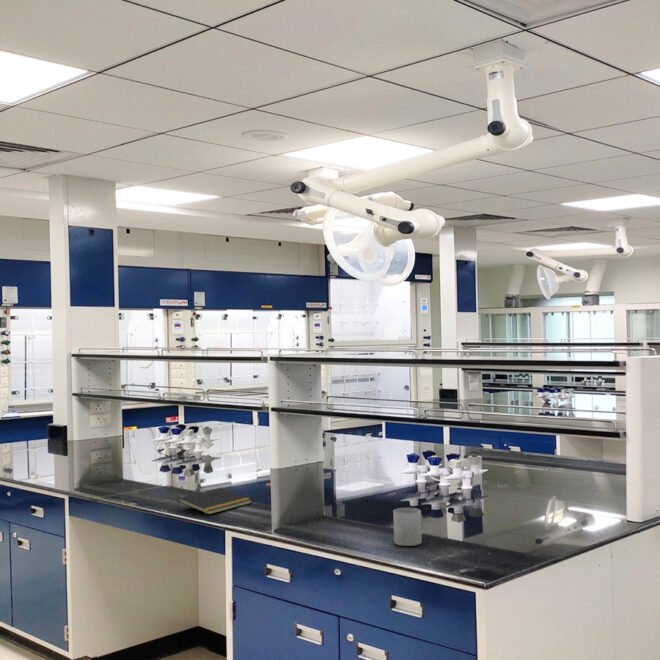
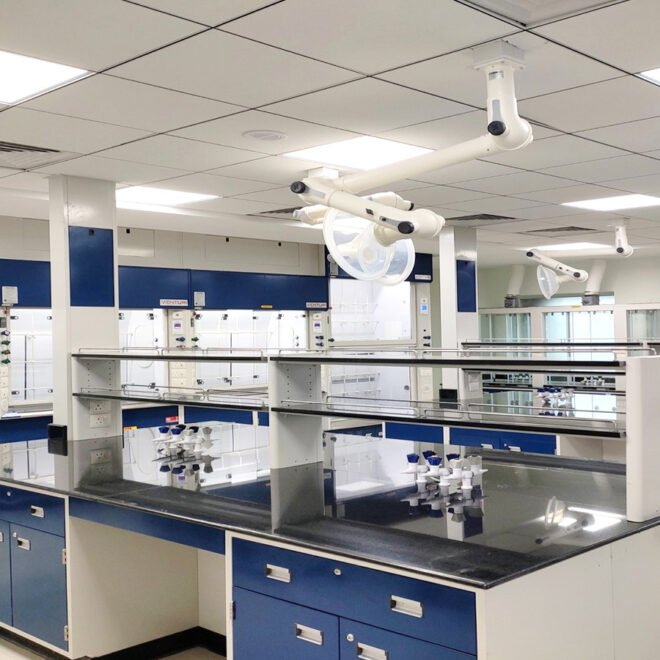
- mug (411, 525)
- notepad (215, 500)
